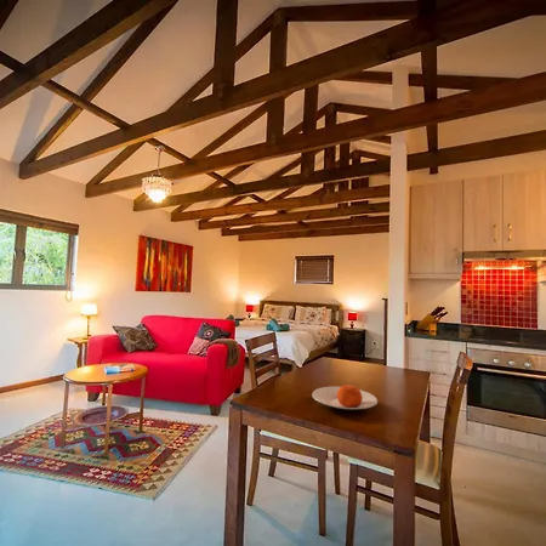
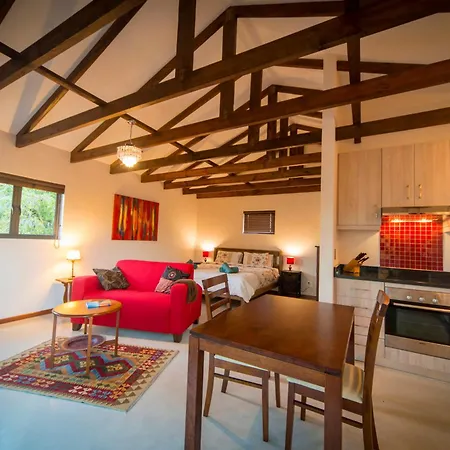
- plate (343, 394)
